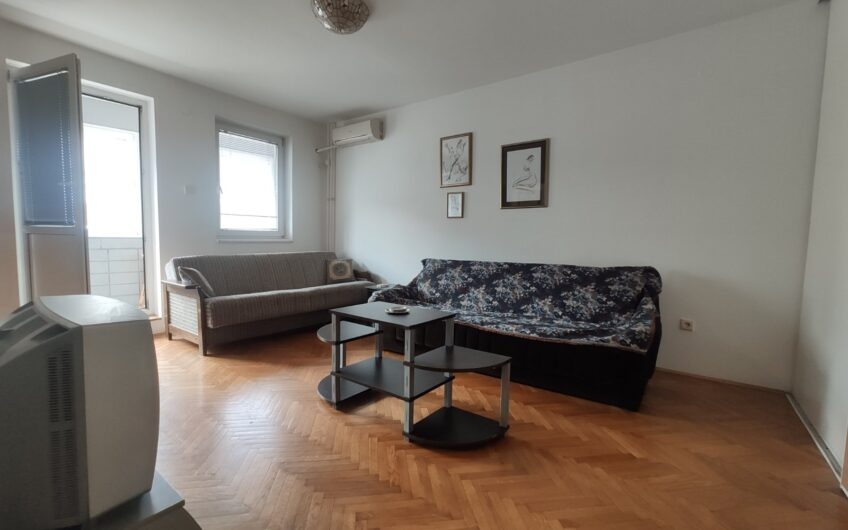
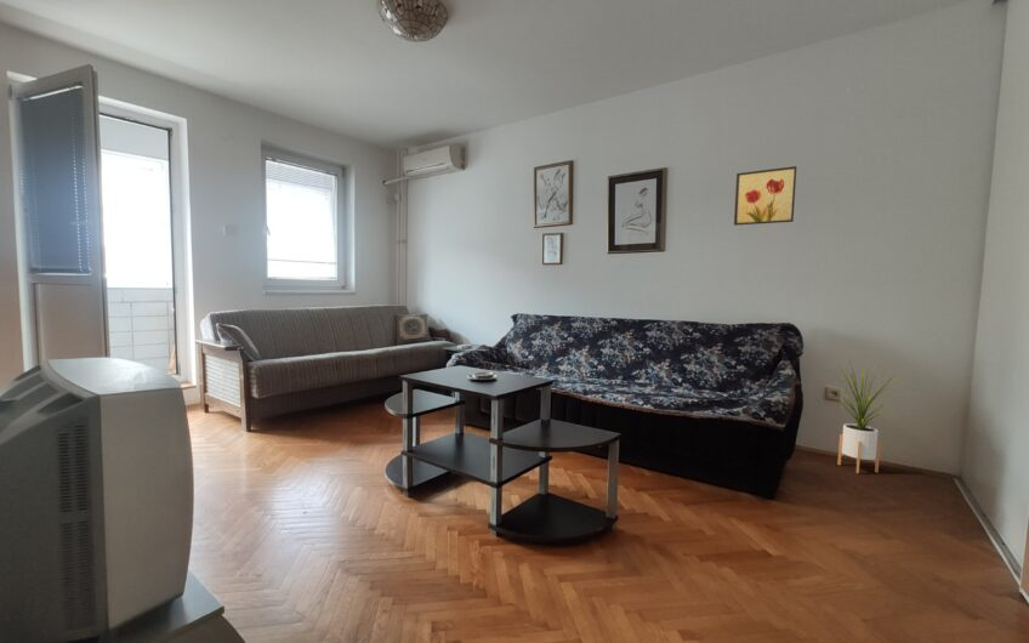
+ wall art (763, 197)
+ house plant (862, 415)
